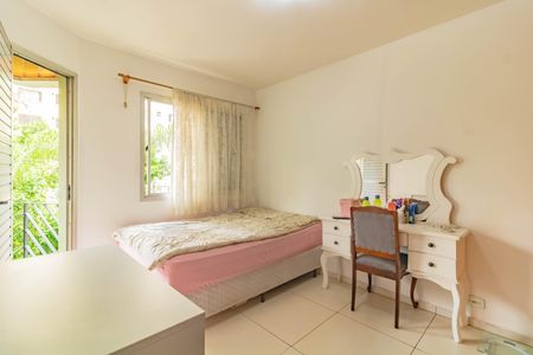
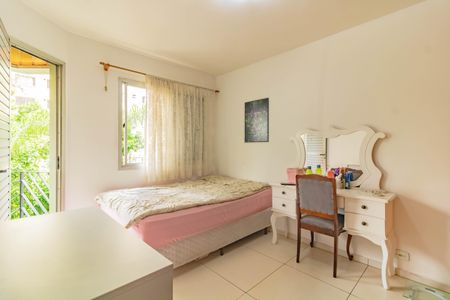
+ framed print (256, 121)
